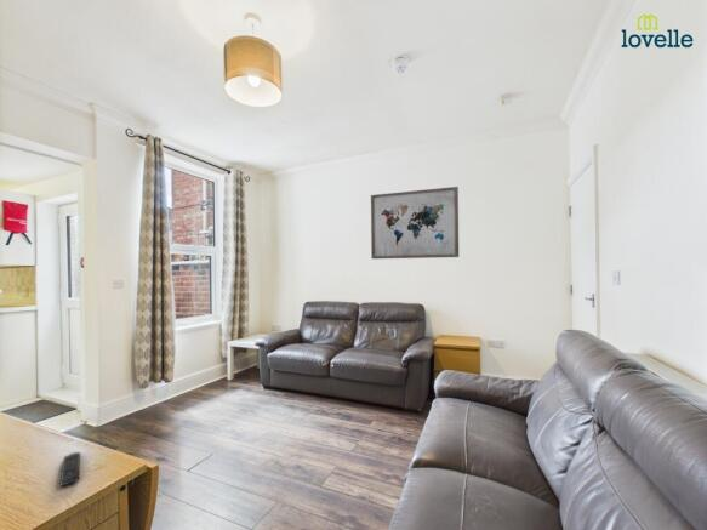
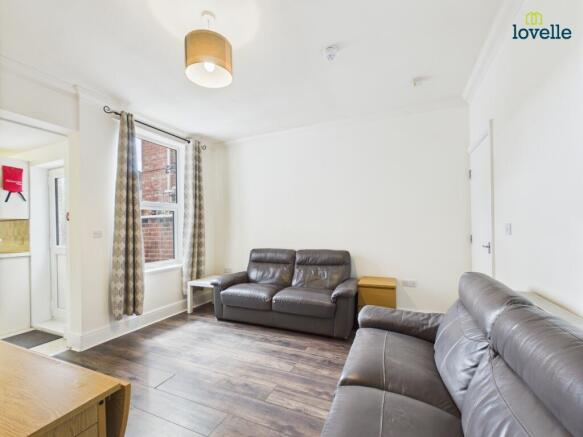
- remote control (70, 466)
- wall art (412, 224)
